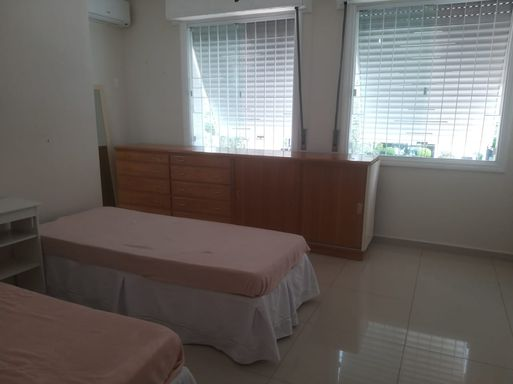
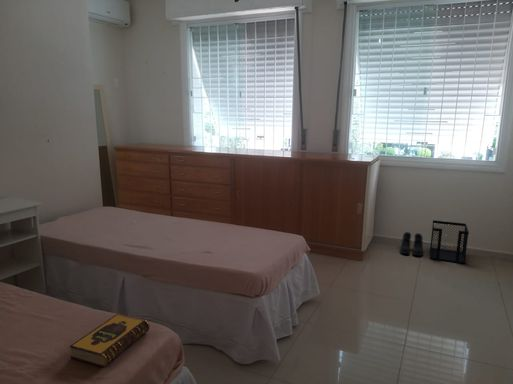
+ wastebasket (448, 240)
+ hardback book (112, 338)
+ boots (414, 243)
